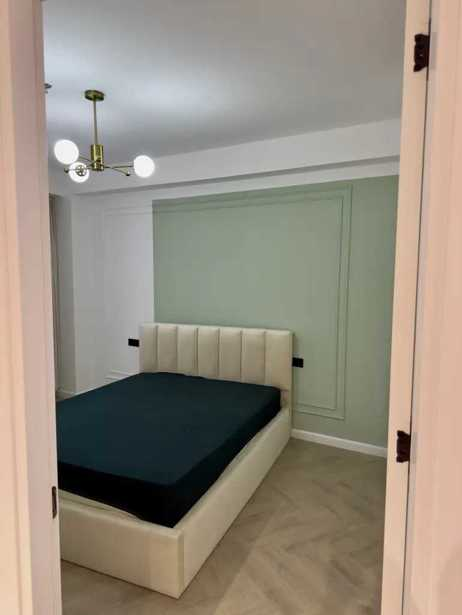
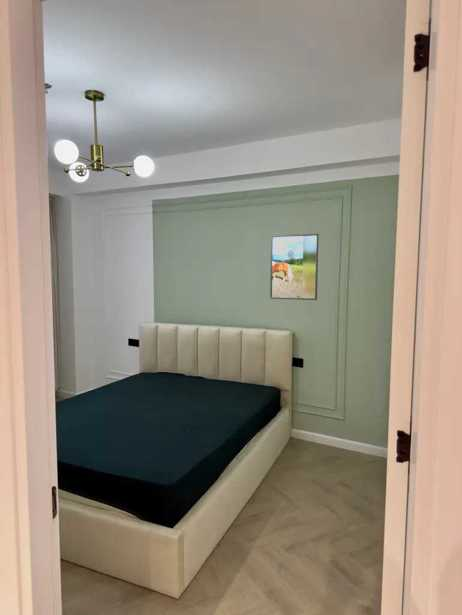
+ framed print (293, 267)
